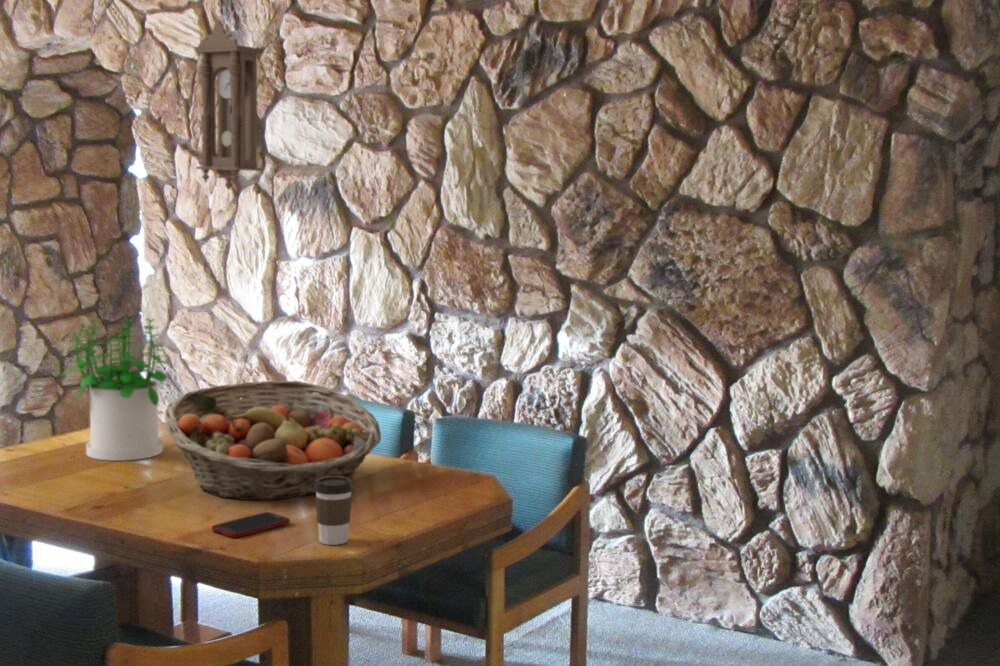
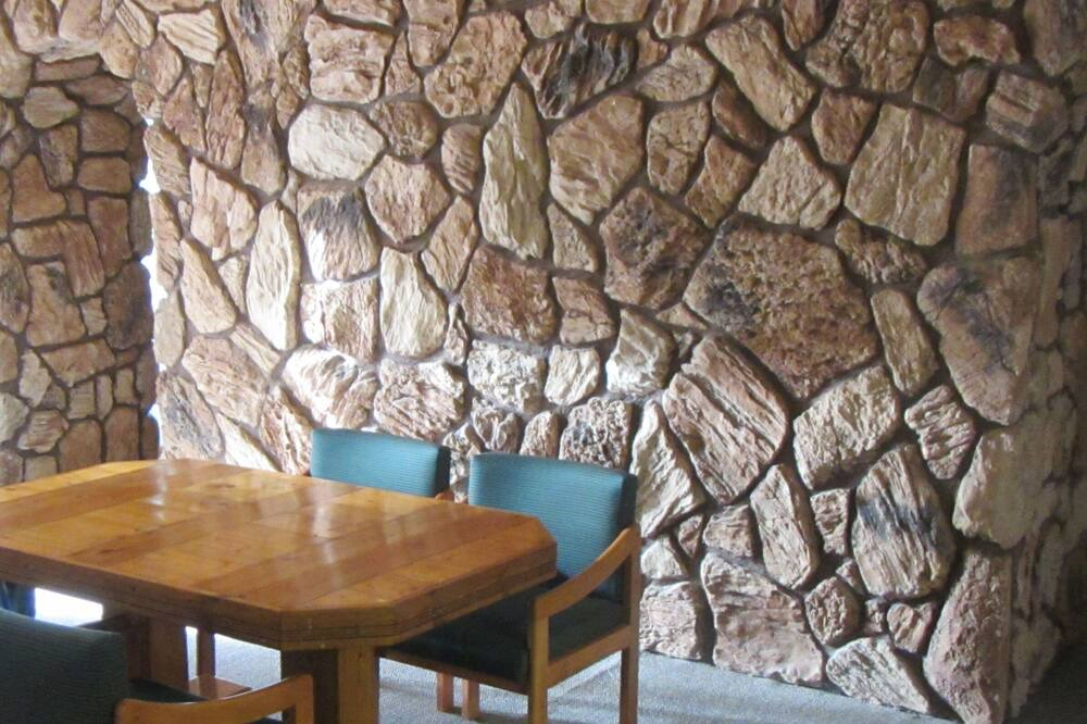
- fruit basket (274, 438)
- cell phone (251, 524)
- coffee cup (333, 510)
- pendulum clock (228, 106)
- potted plant (119, 386)
